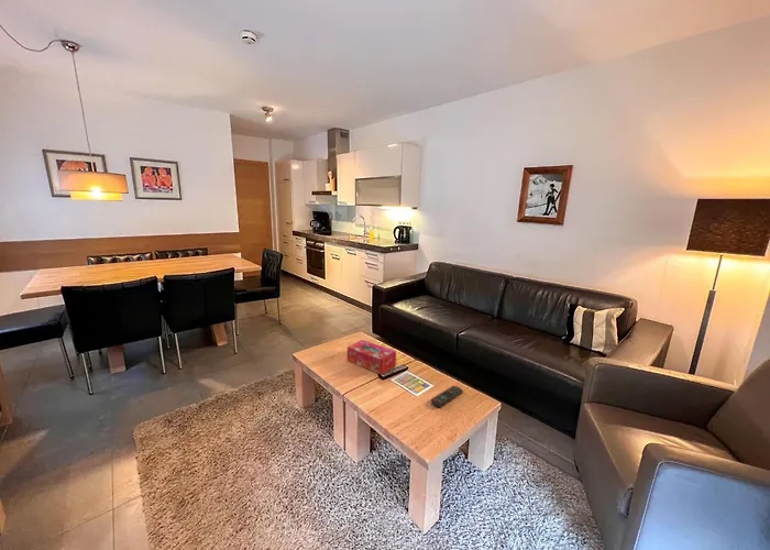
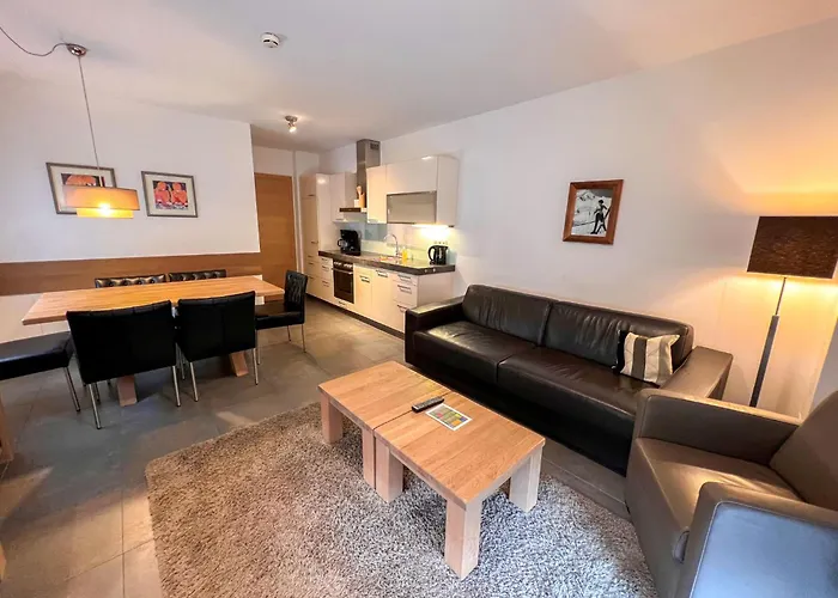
- tissue box (371, 355)
- remote control (447, 396)
